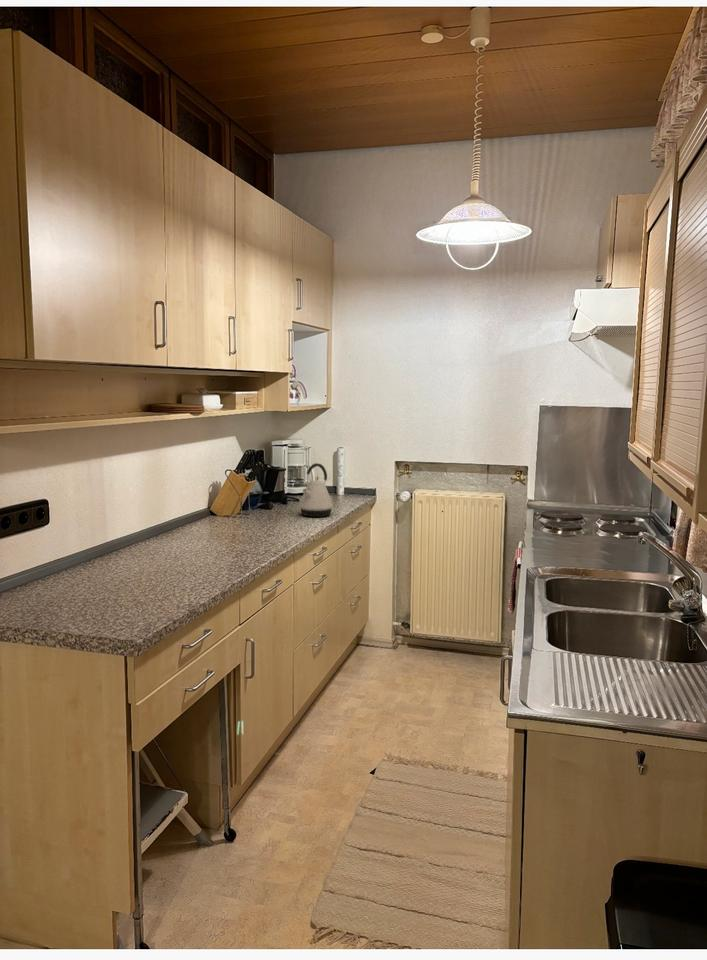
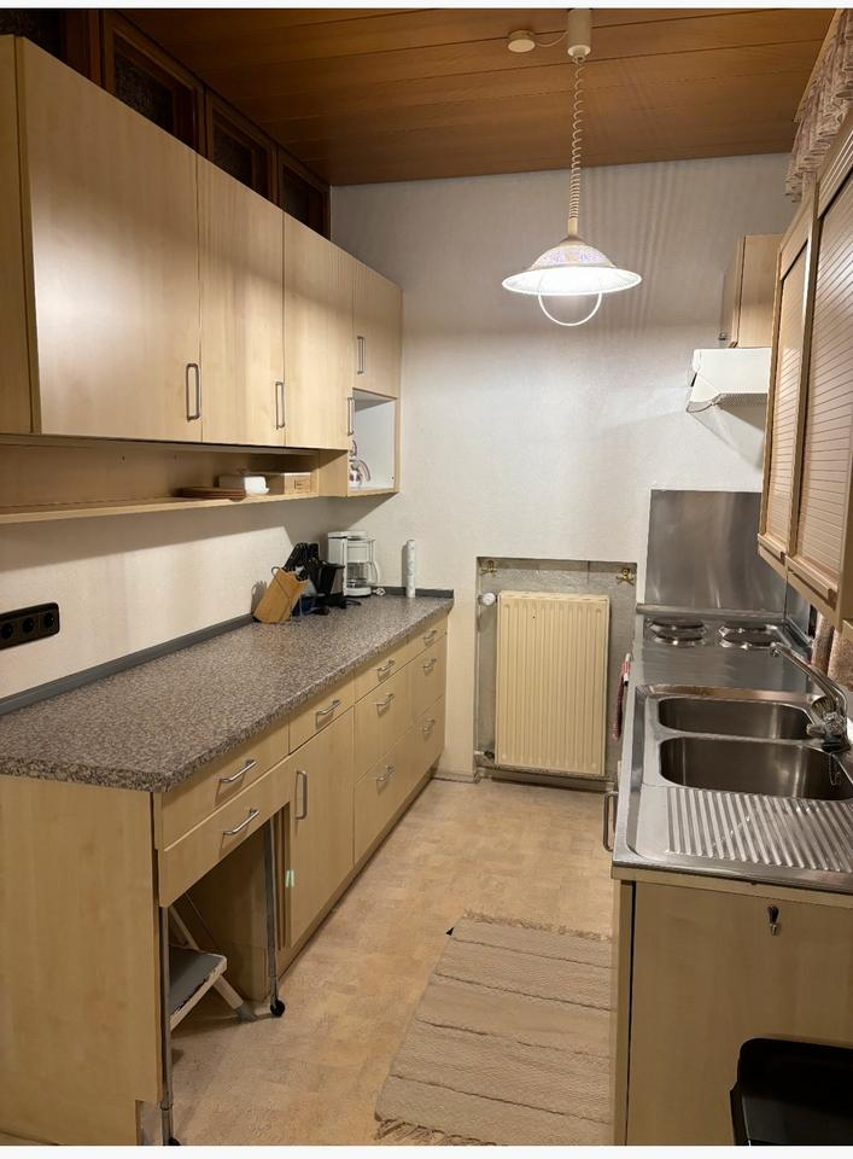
- kettle (315, 489)
